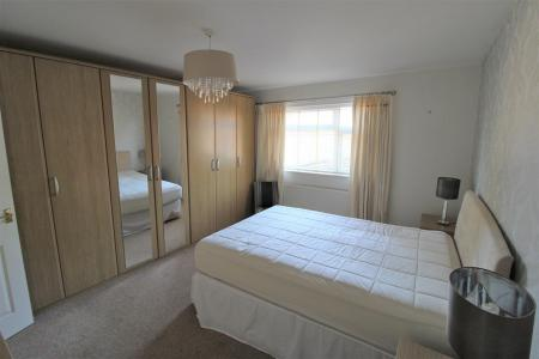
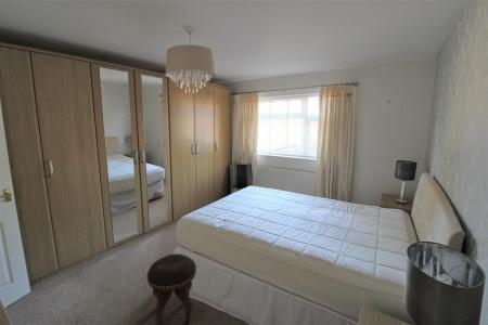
+ footstool (172, 288)
